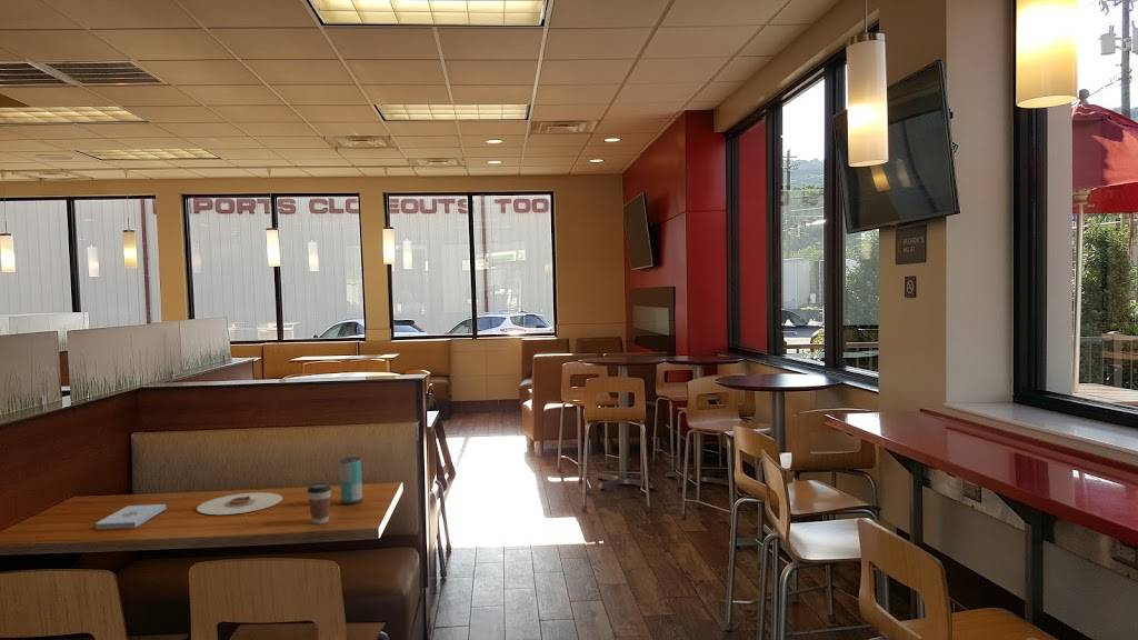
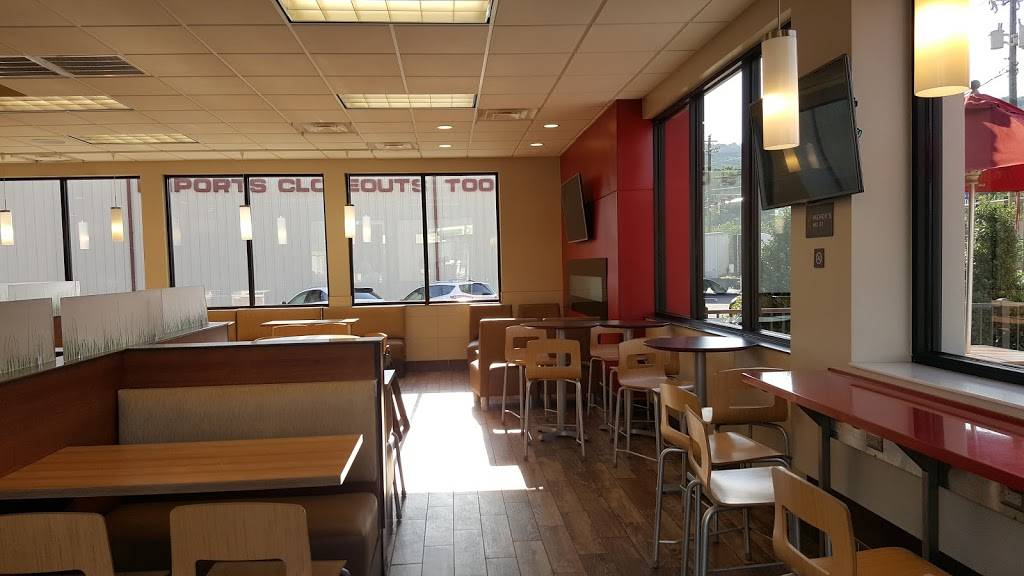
- plate (240, 500)
- beverage can (350, 480)
- coffee cup (319, 503)
- notepad (131, 516)
